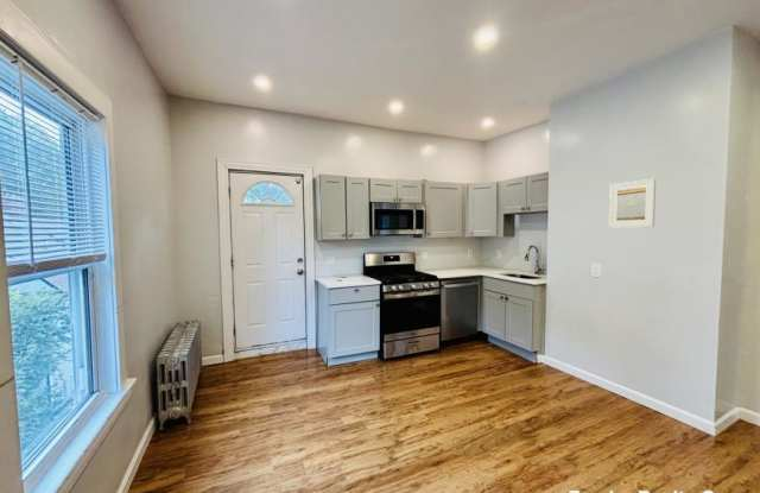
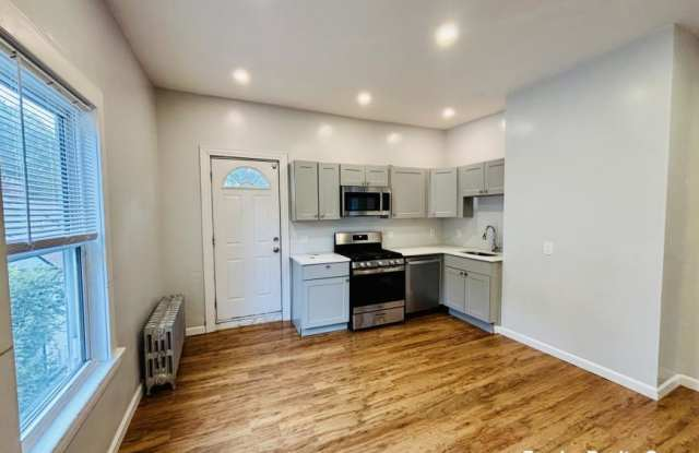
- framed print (631, 204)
